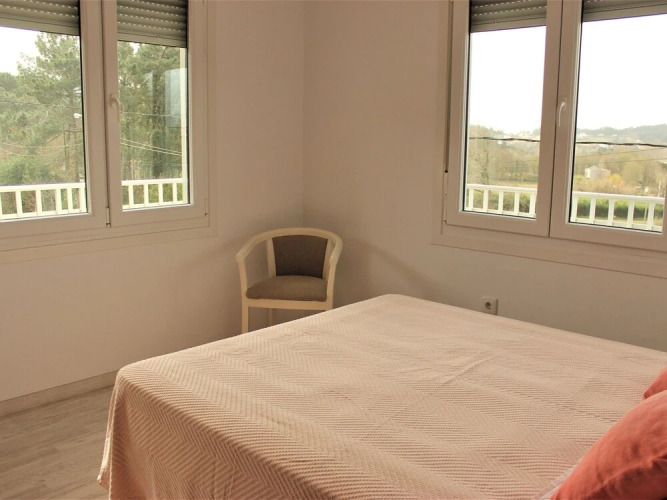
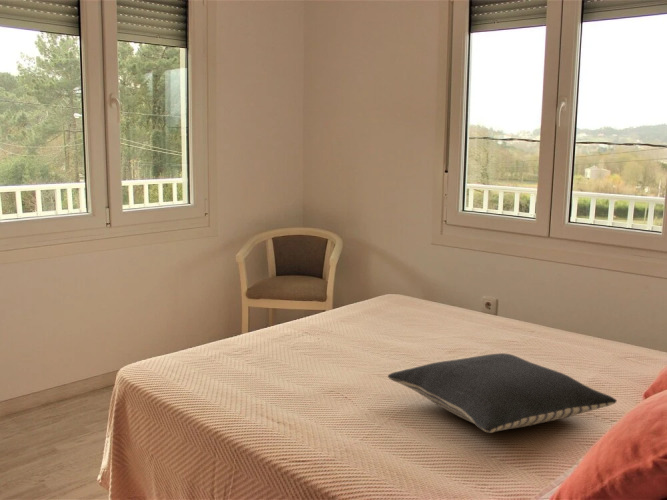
+ pillow (497, 388)
